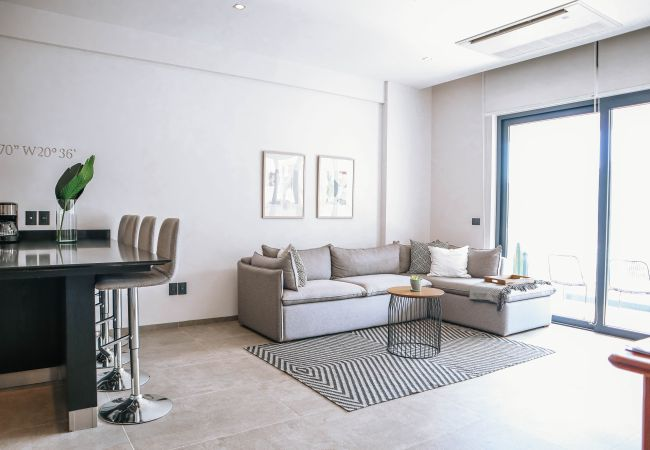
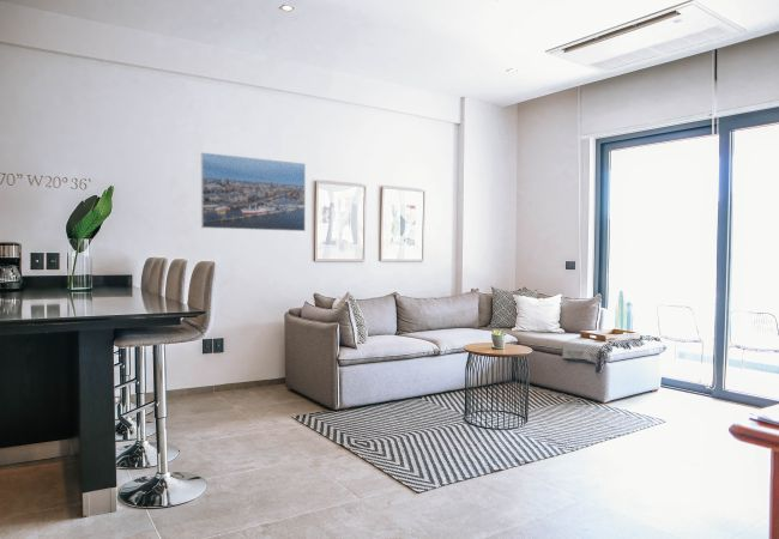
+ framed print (255, 194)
